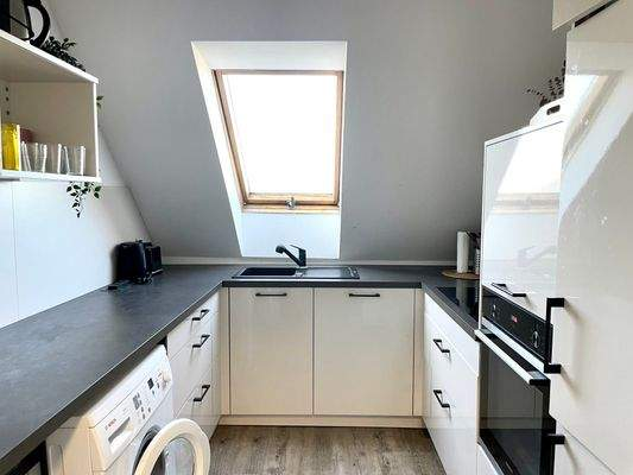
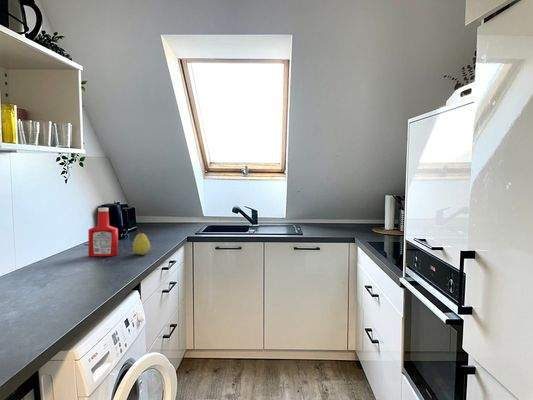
+ fruit (141, 242)
+ soap bottle (103, 231)
